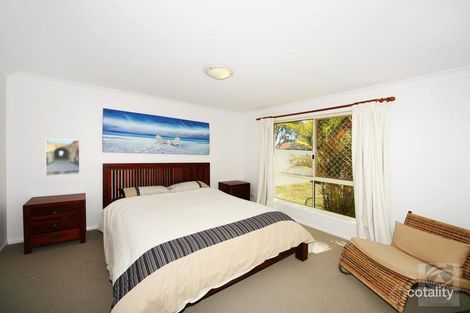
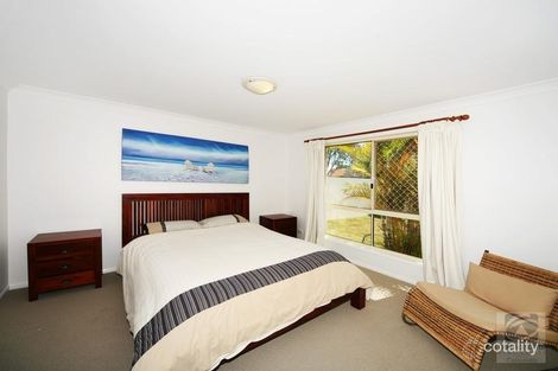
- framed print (63, 157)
